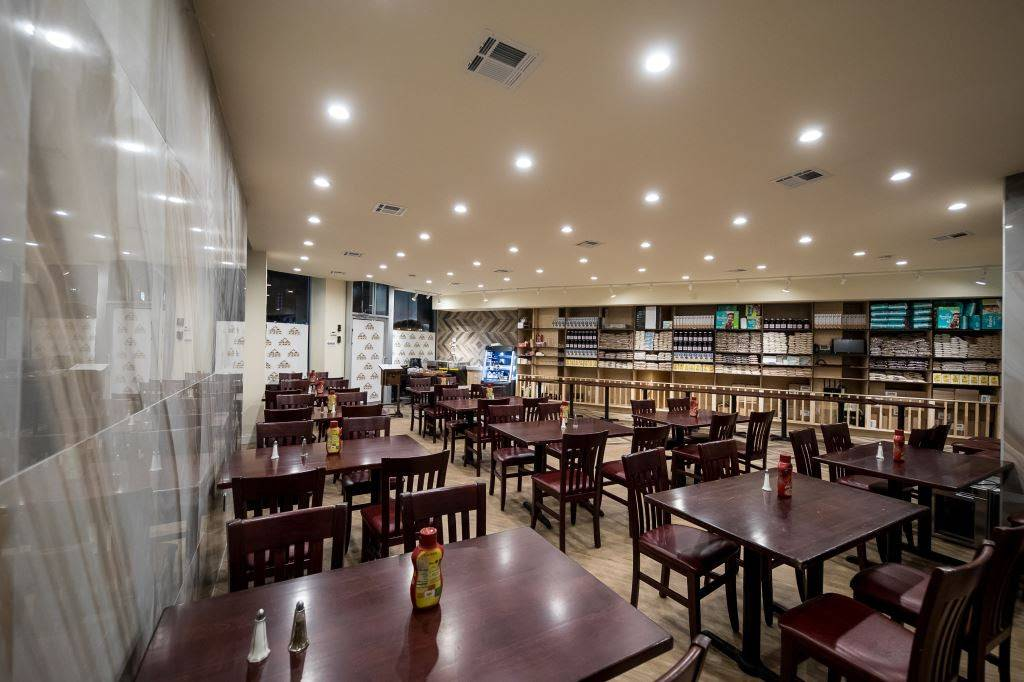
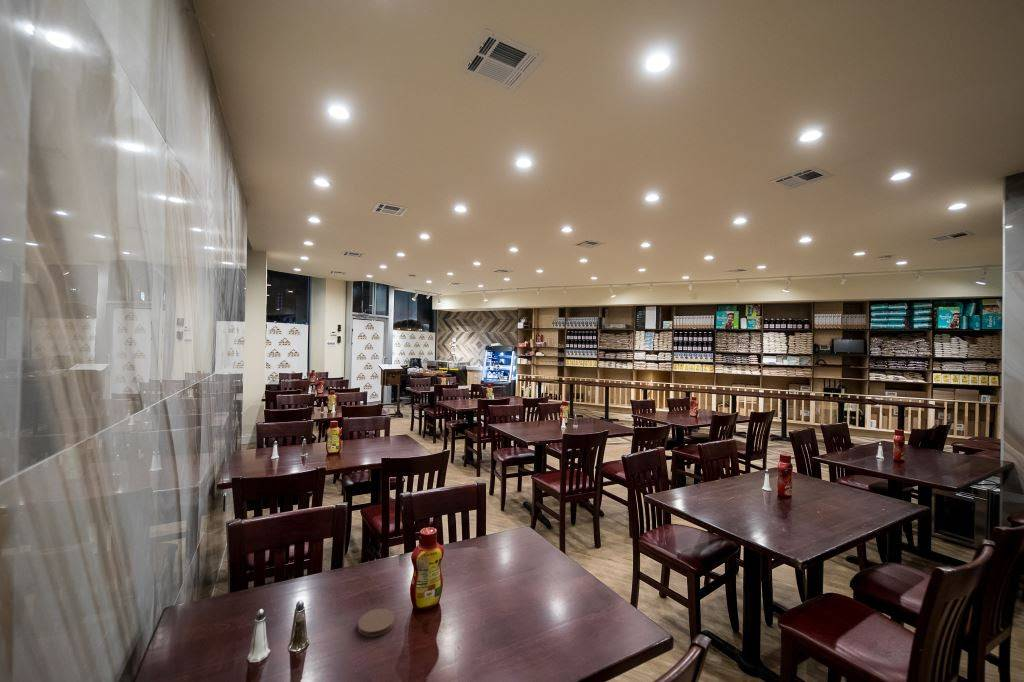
+ coaster (376, 622)
